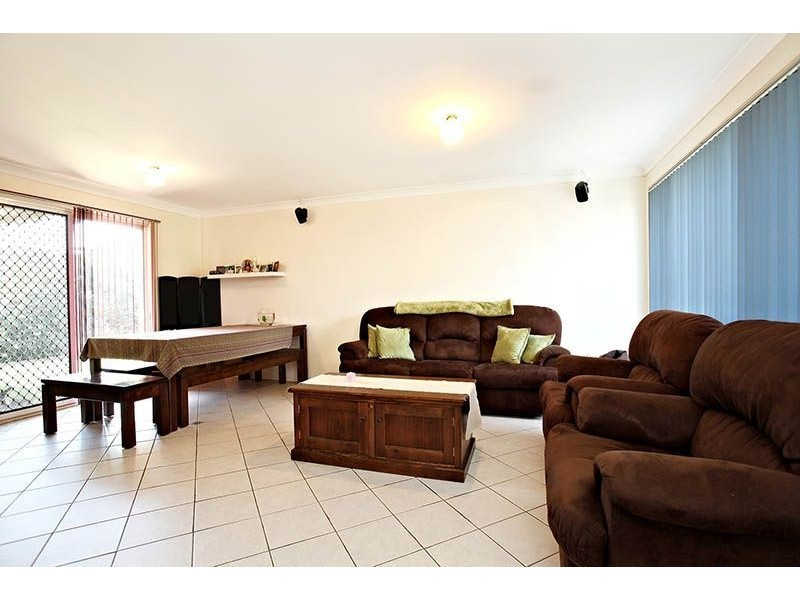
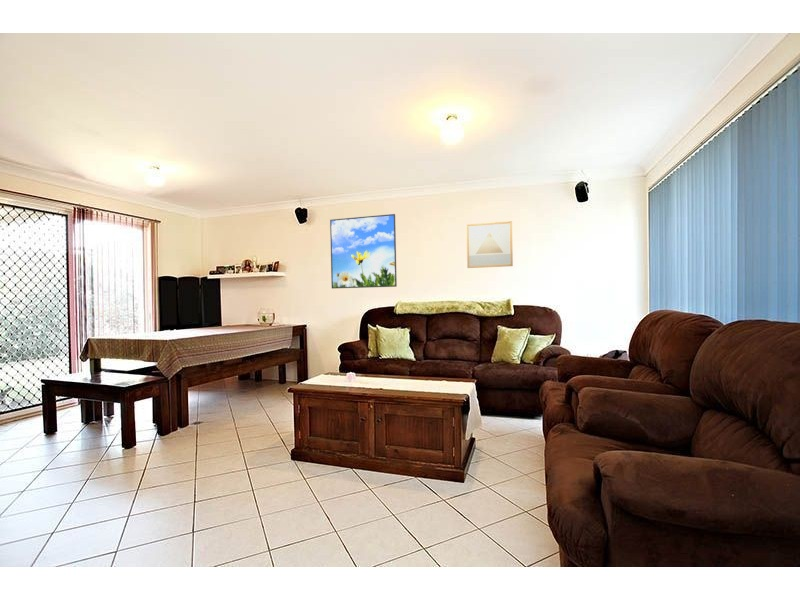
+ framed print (362, 252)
+ wall art (489, 245)
